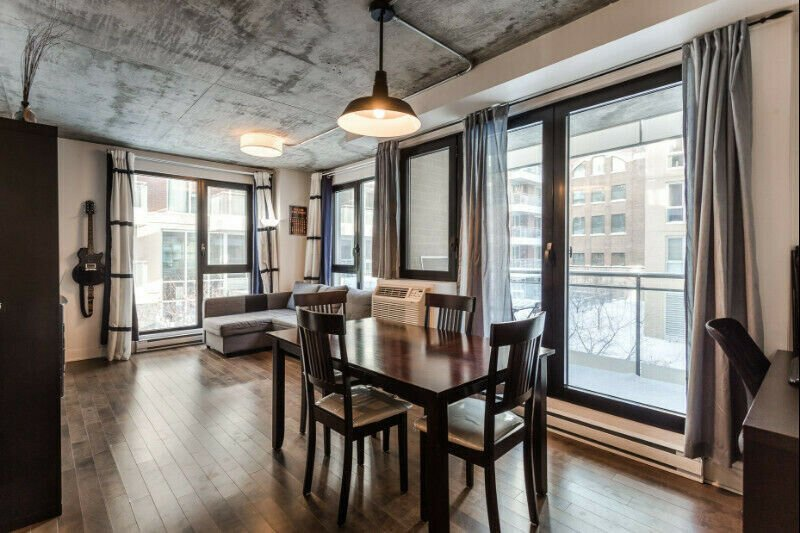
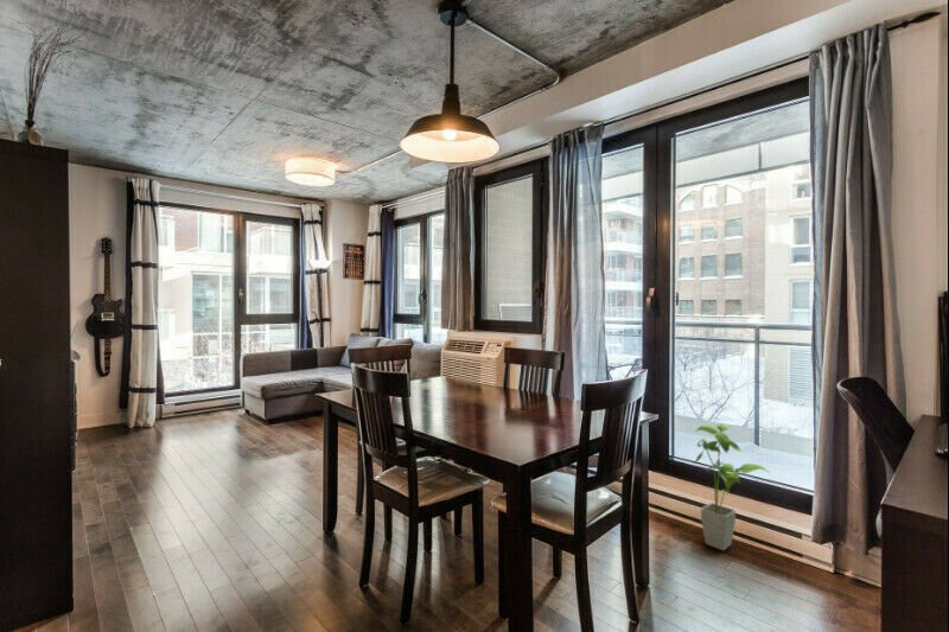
+ house plant (725, 487)
